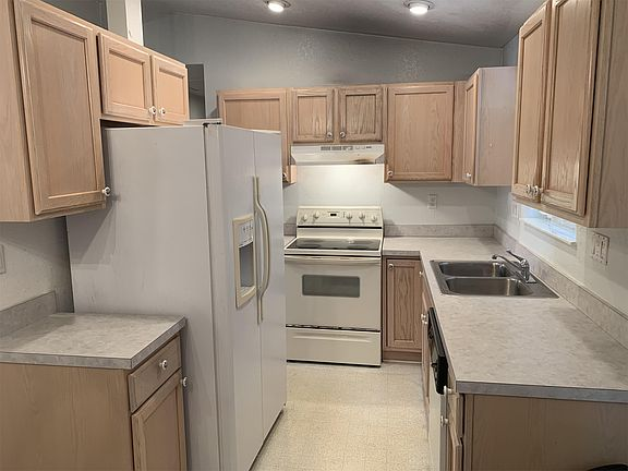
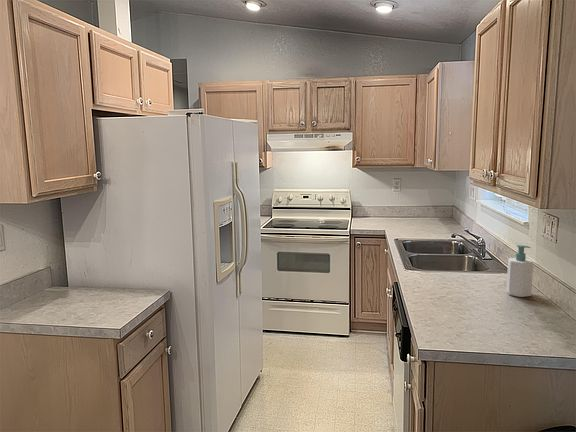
+ soap bottle (519, 269)
